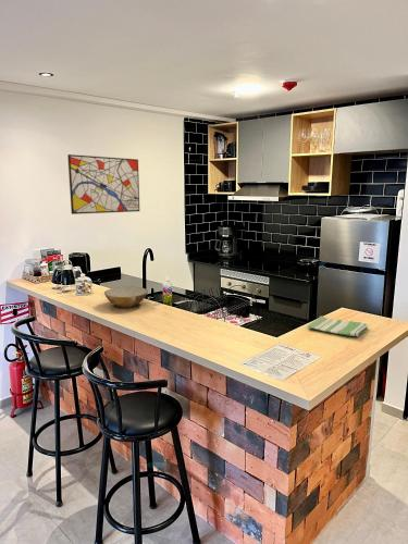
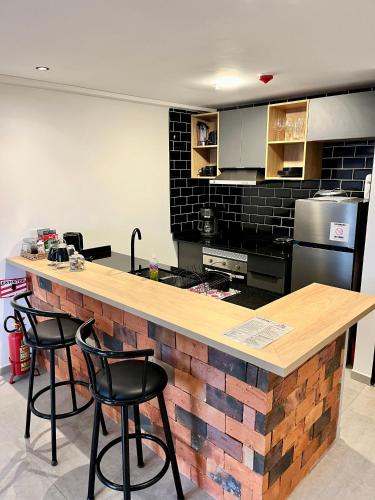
- bowl (126, 298)
- dish towel (337, 325)
- wall art (107, 185)
